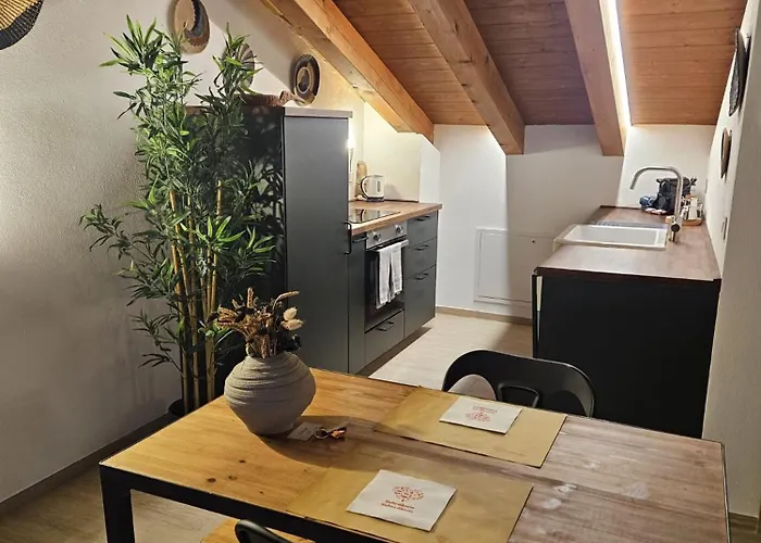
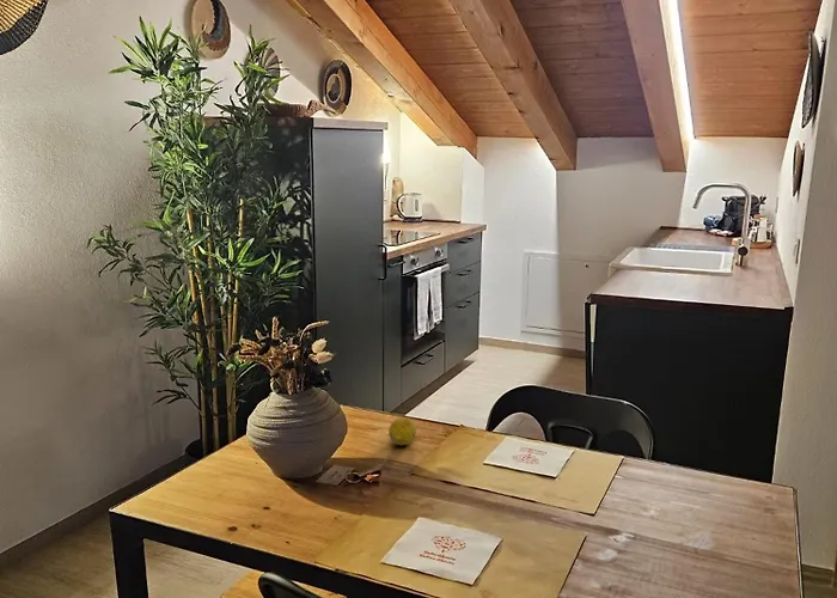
+ fruit (402, 431)
